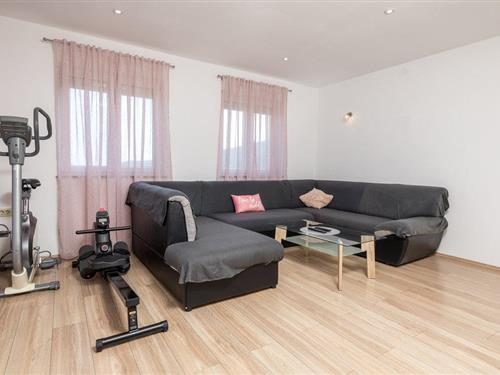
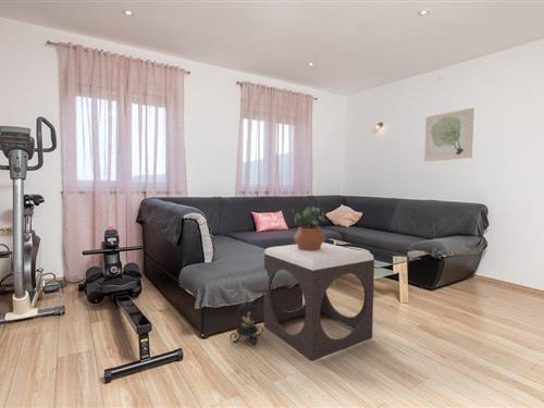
+ potted plant (311, 226)
+ lantern (247, 317)
+ wall art (447, 136)
+ footstool (317, 289)
